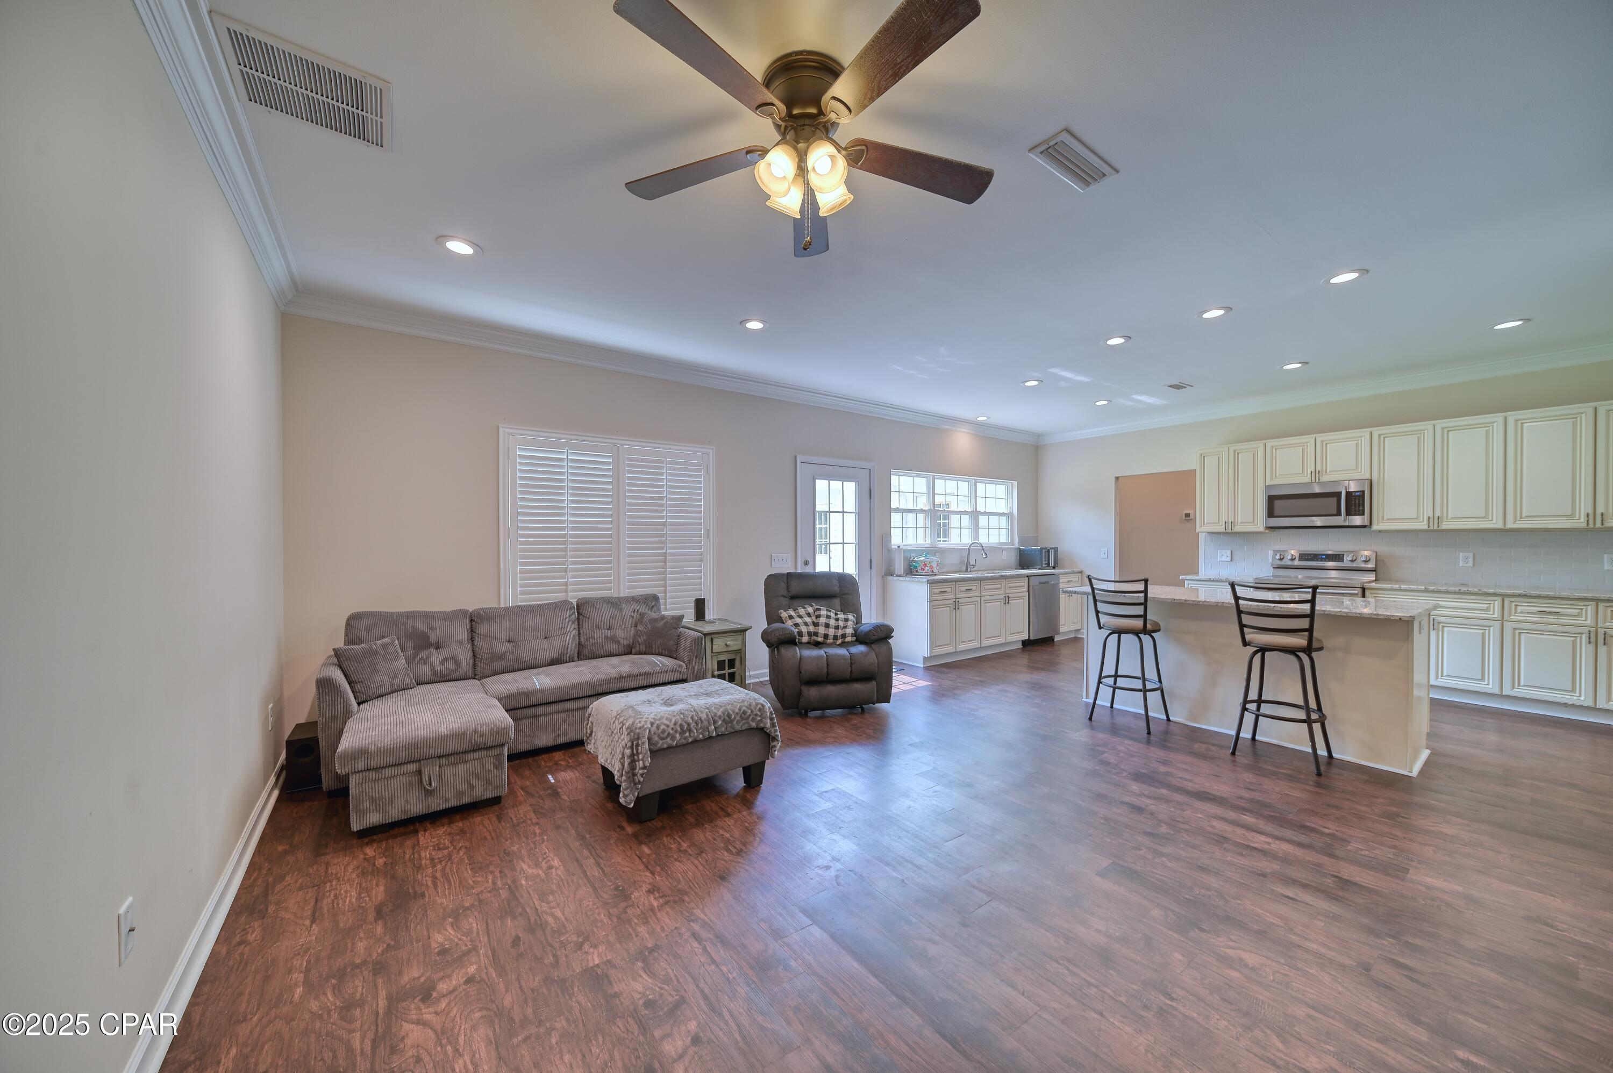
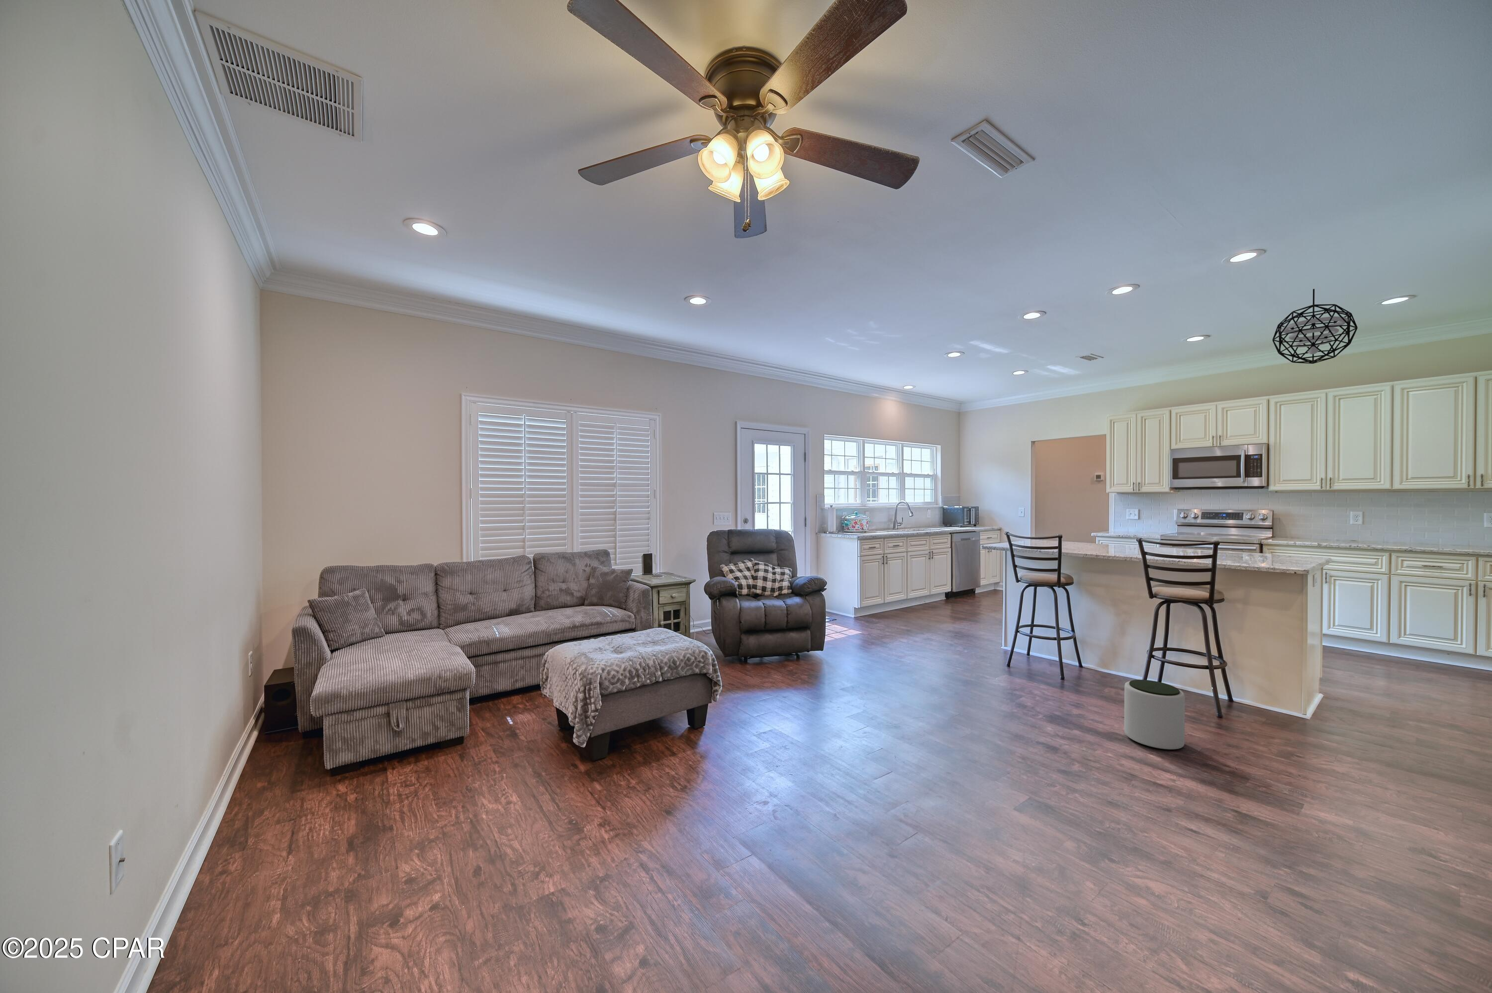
+ plant pot (1153, 714)
+ pendant light (1313, 326)
